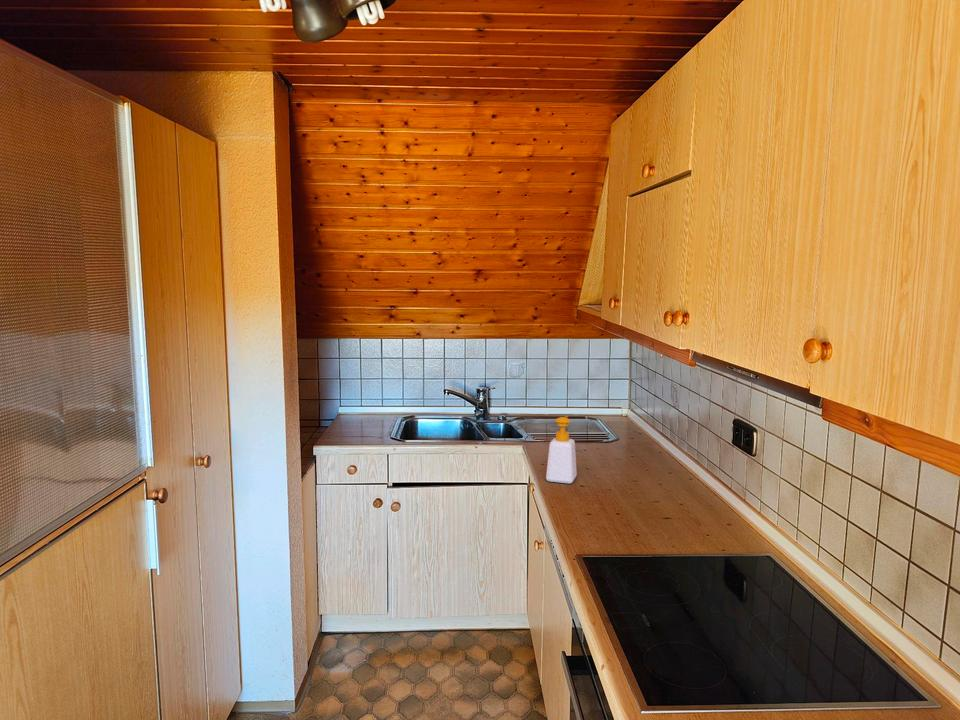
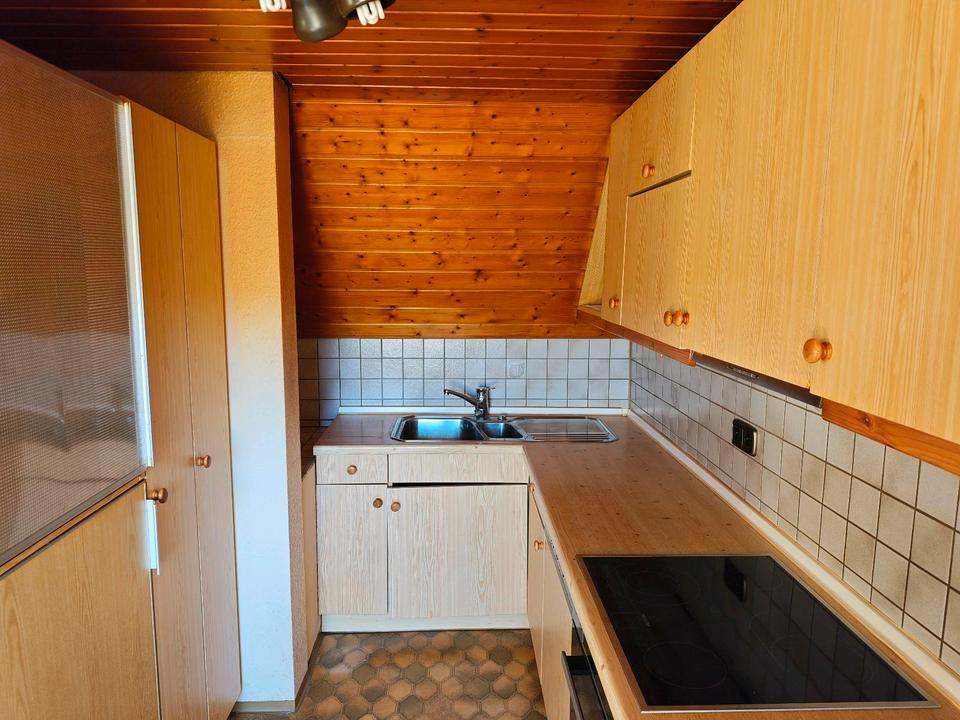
- soap bottle (563, 447)
